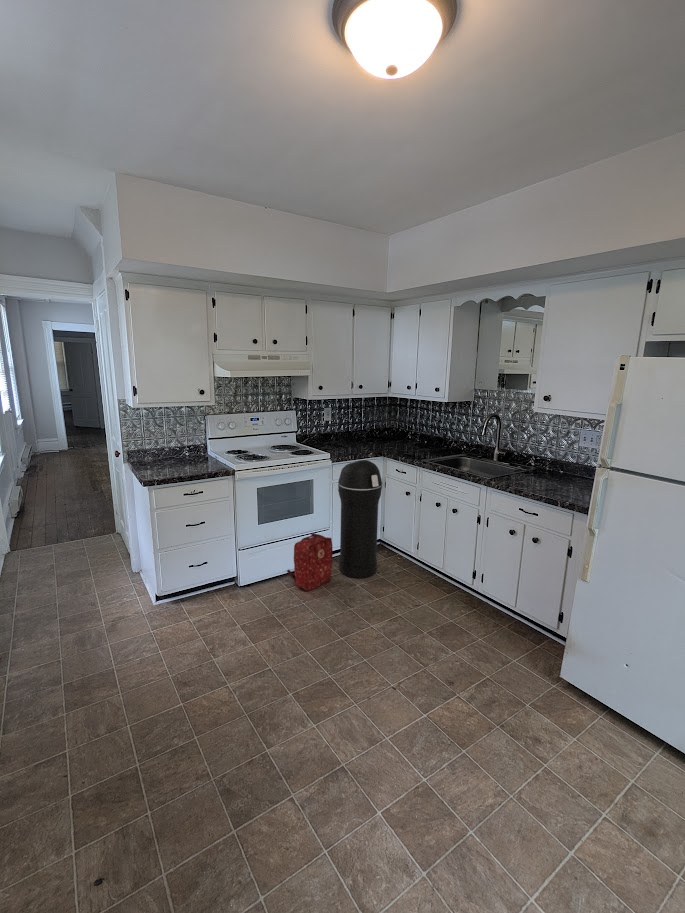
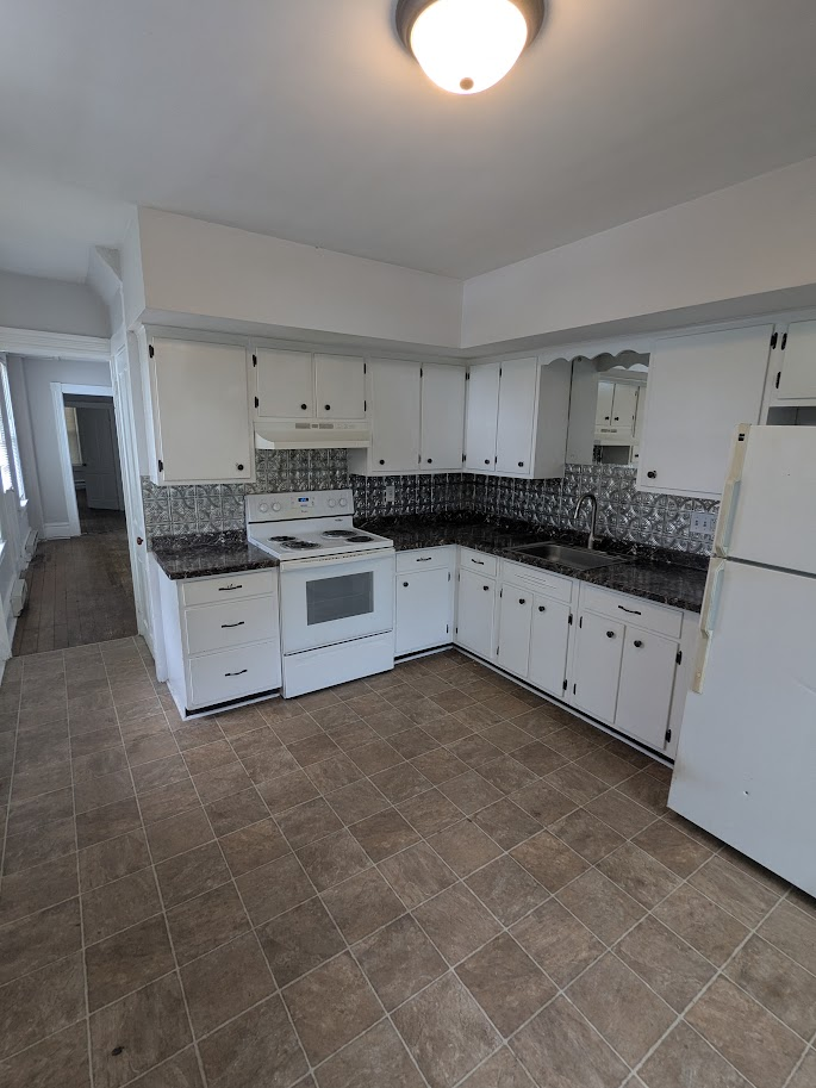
- trash can (360, 516)
- backpack (310, 557)
